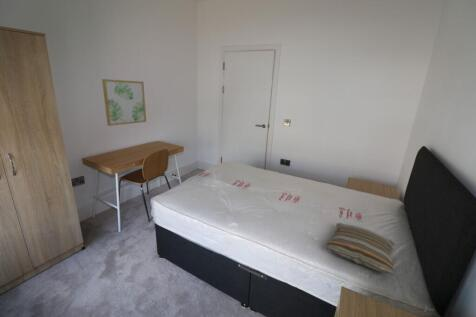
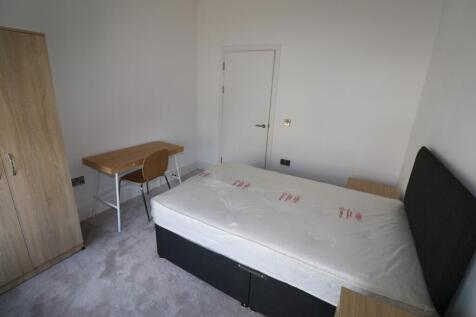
- wall art (126, 102)
- pillow (361, 244)
